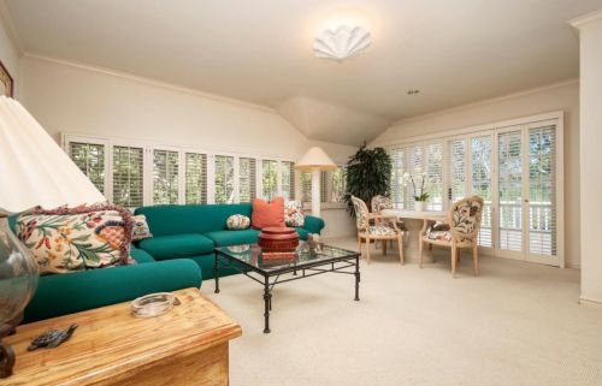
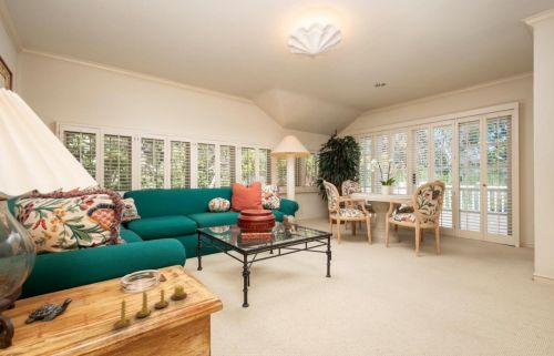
+ candle (156, 303)
